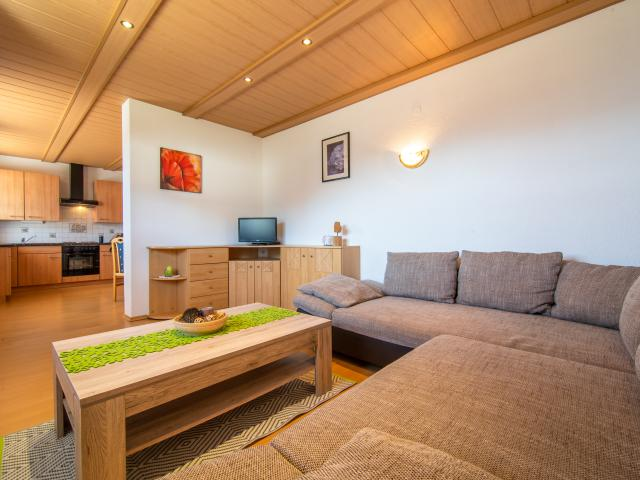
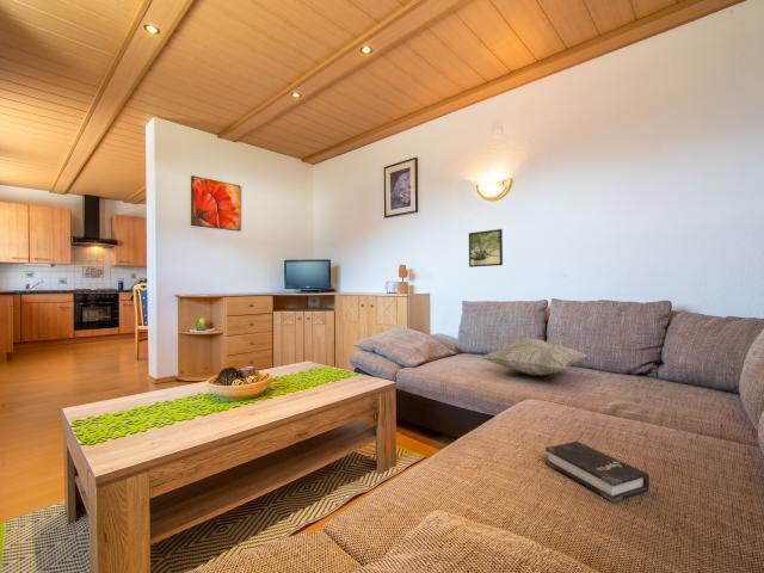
+ hardback book (593, 467)
+ decorative pillow (535, 356)
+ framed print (485, 248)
